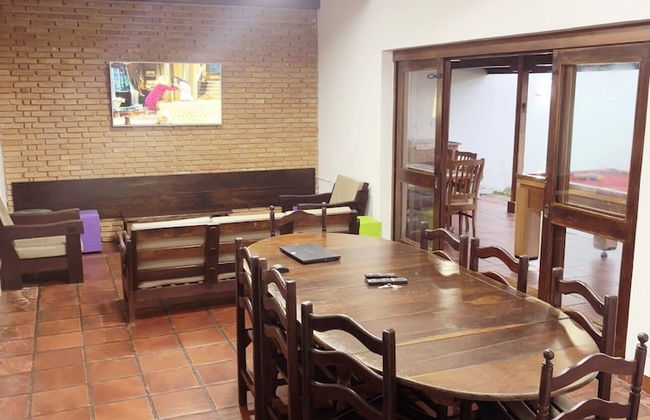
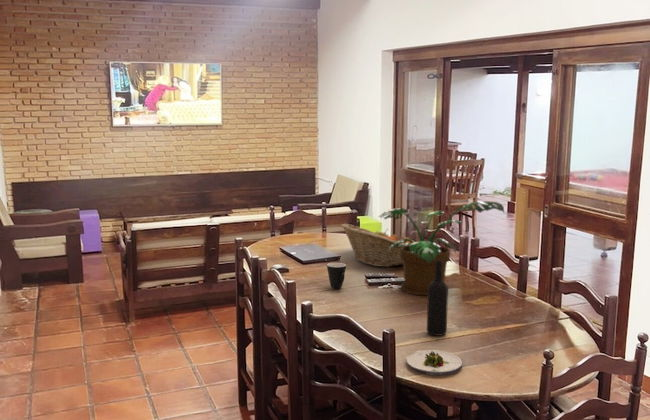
+ fruit basket (377, 242)
+ salad plate (434, 358)
+ potted plant (436, 247)
+ wine bottle (437, 297)
+ mug (337, 276)
